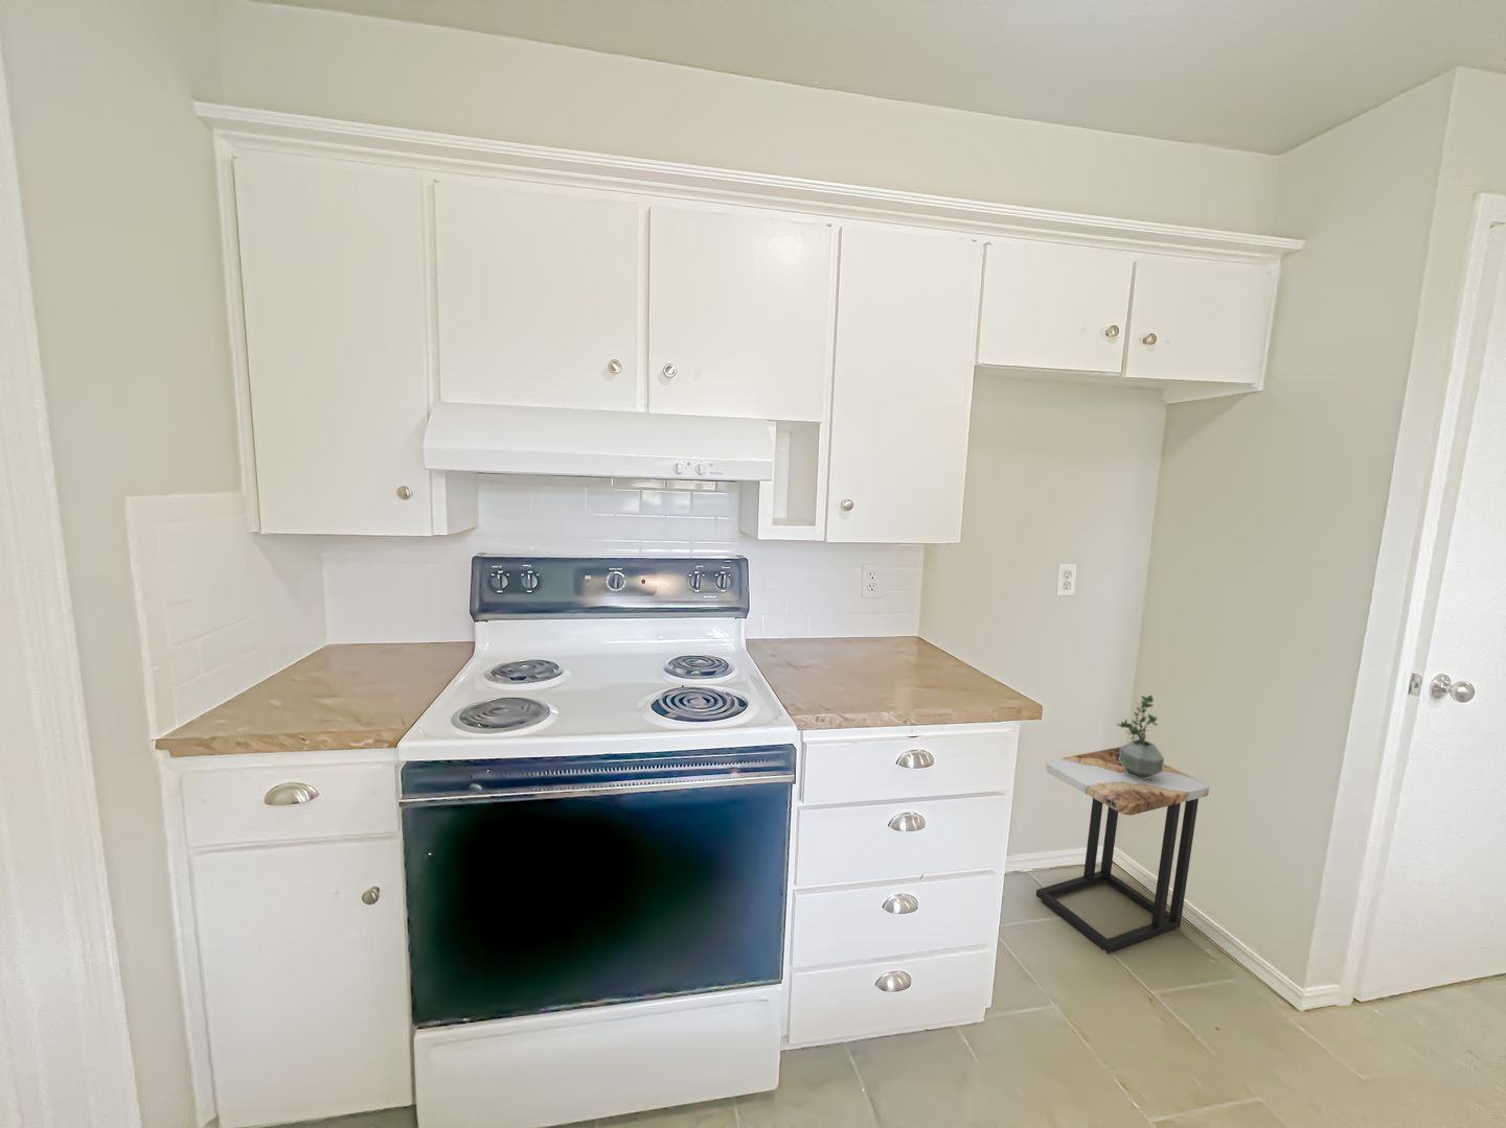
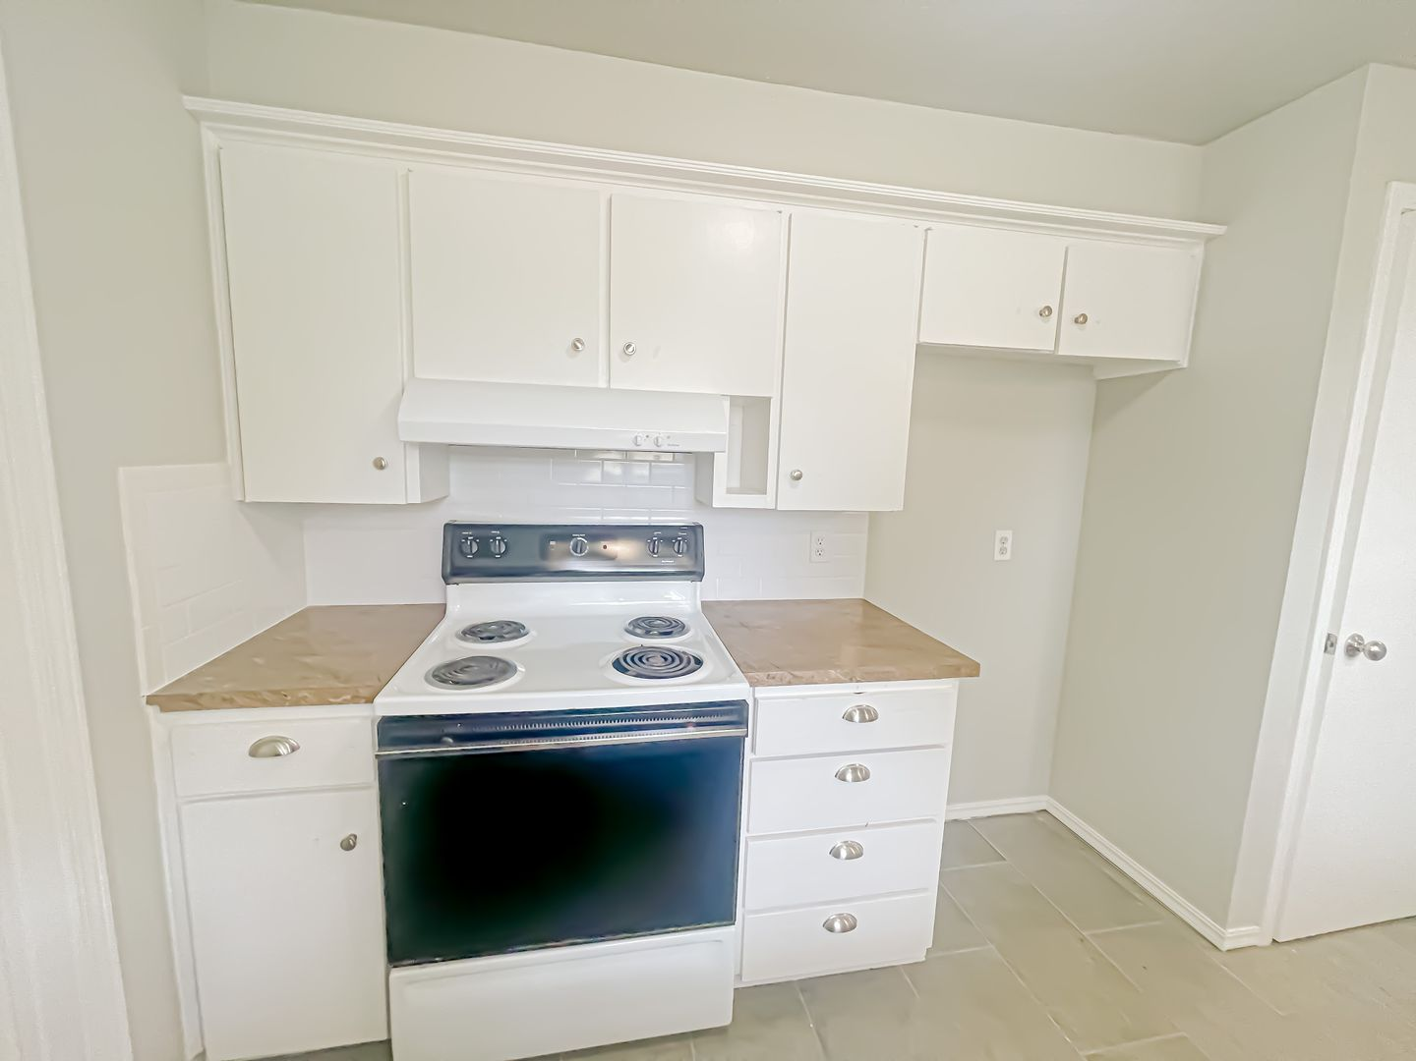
- potted plant (1140, 736)
- side table (1113, 842)
